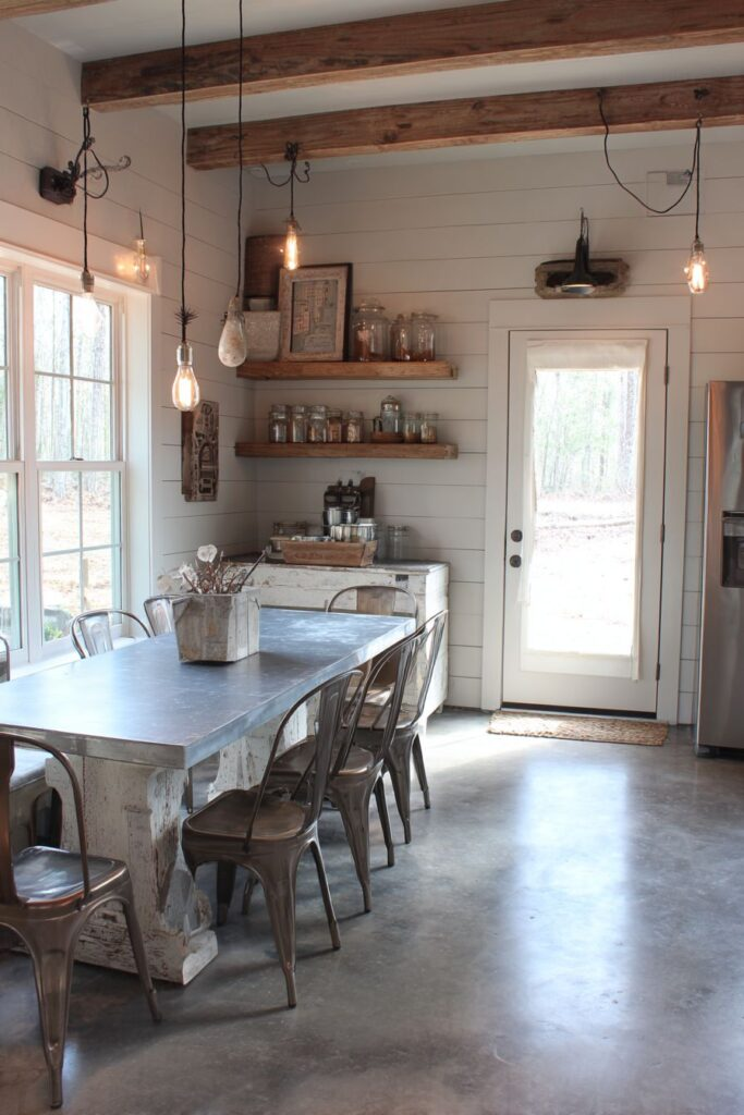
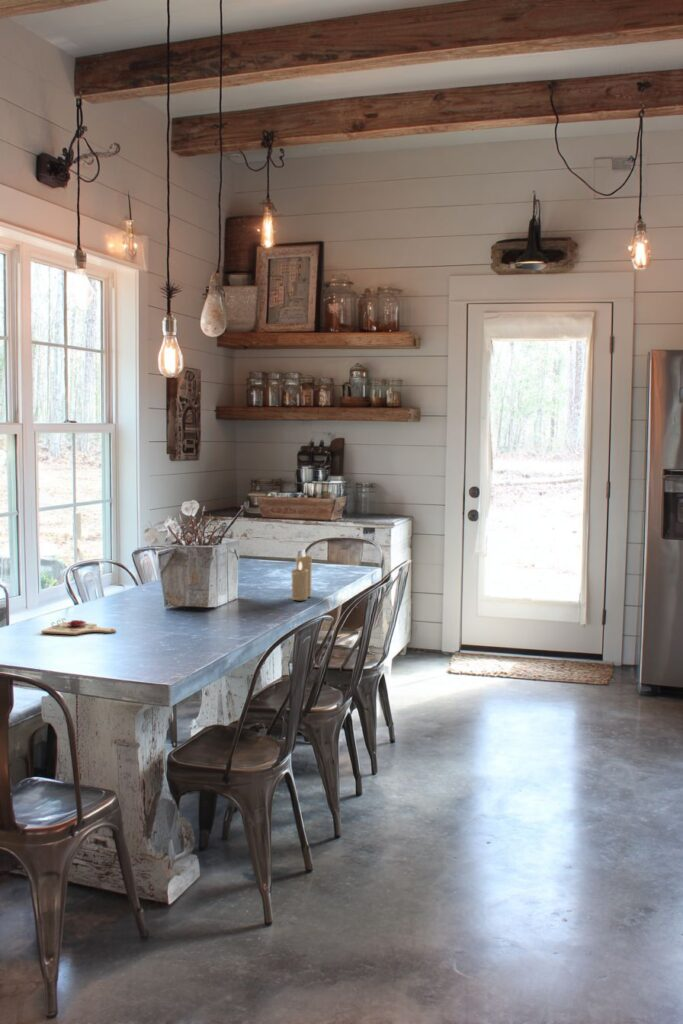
+ candle (301, 574)
+ cutting board (83, 626)
